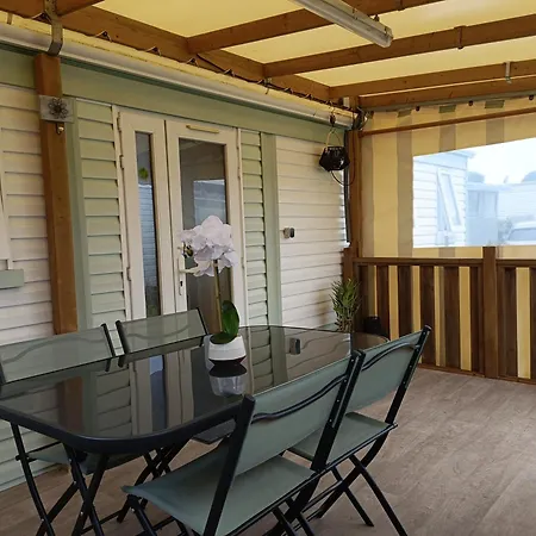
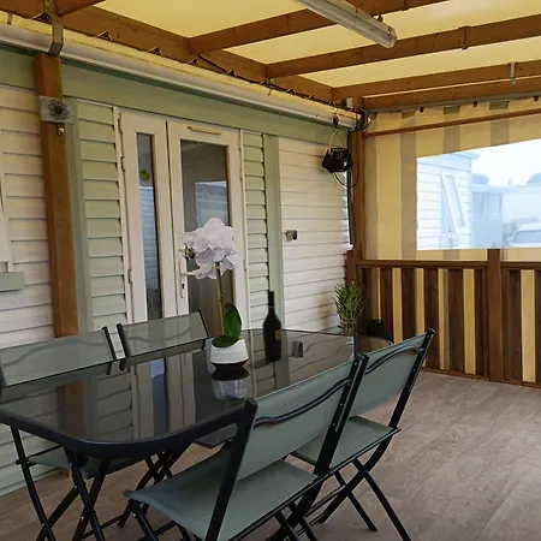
+ wine bottle (272, 325)
